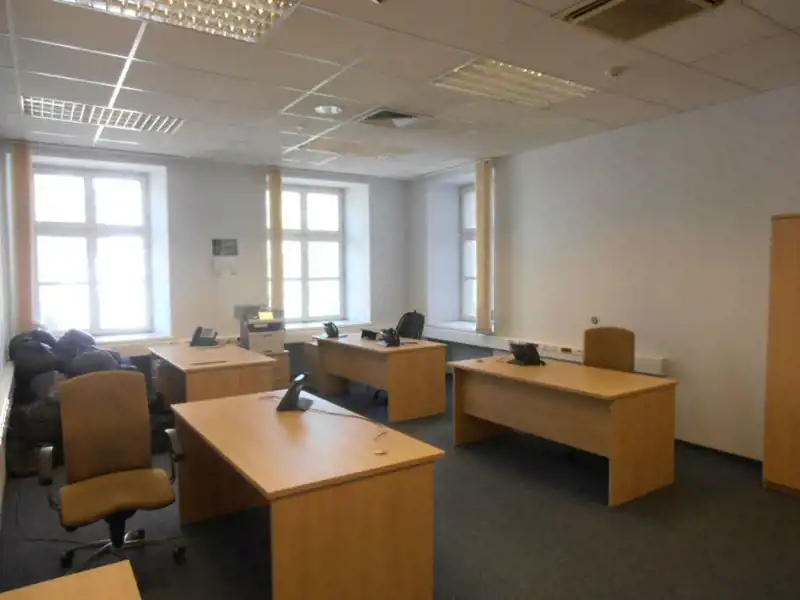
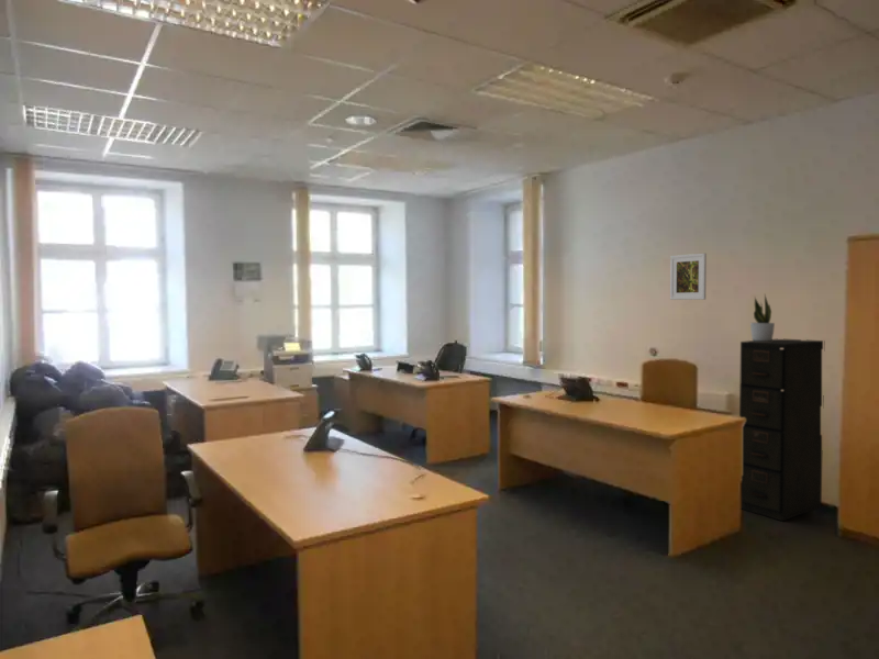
+ potted plant (763, 316)
+ filing cabinet (779, 425)
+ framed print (687, 277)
